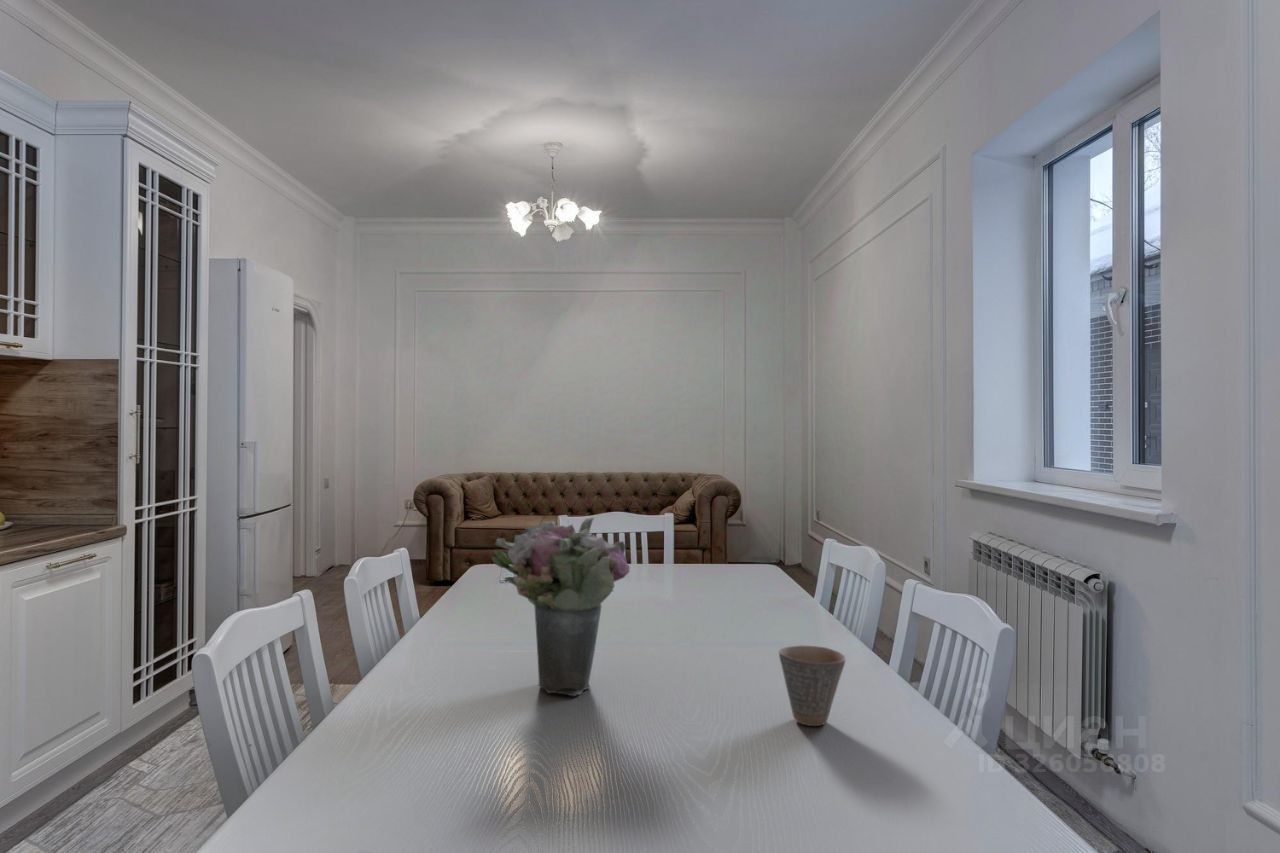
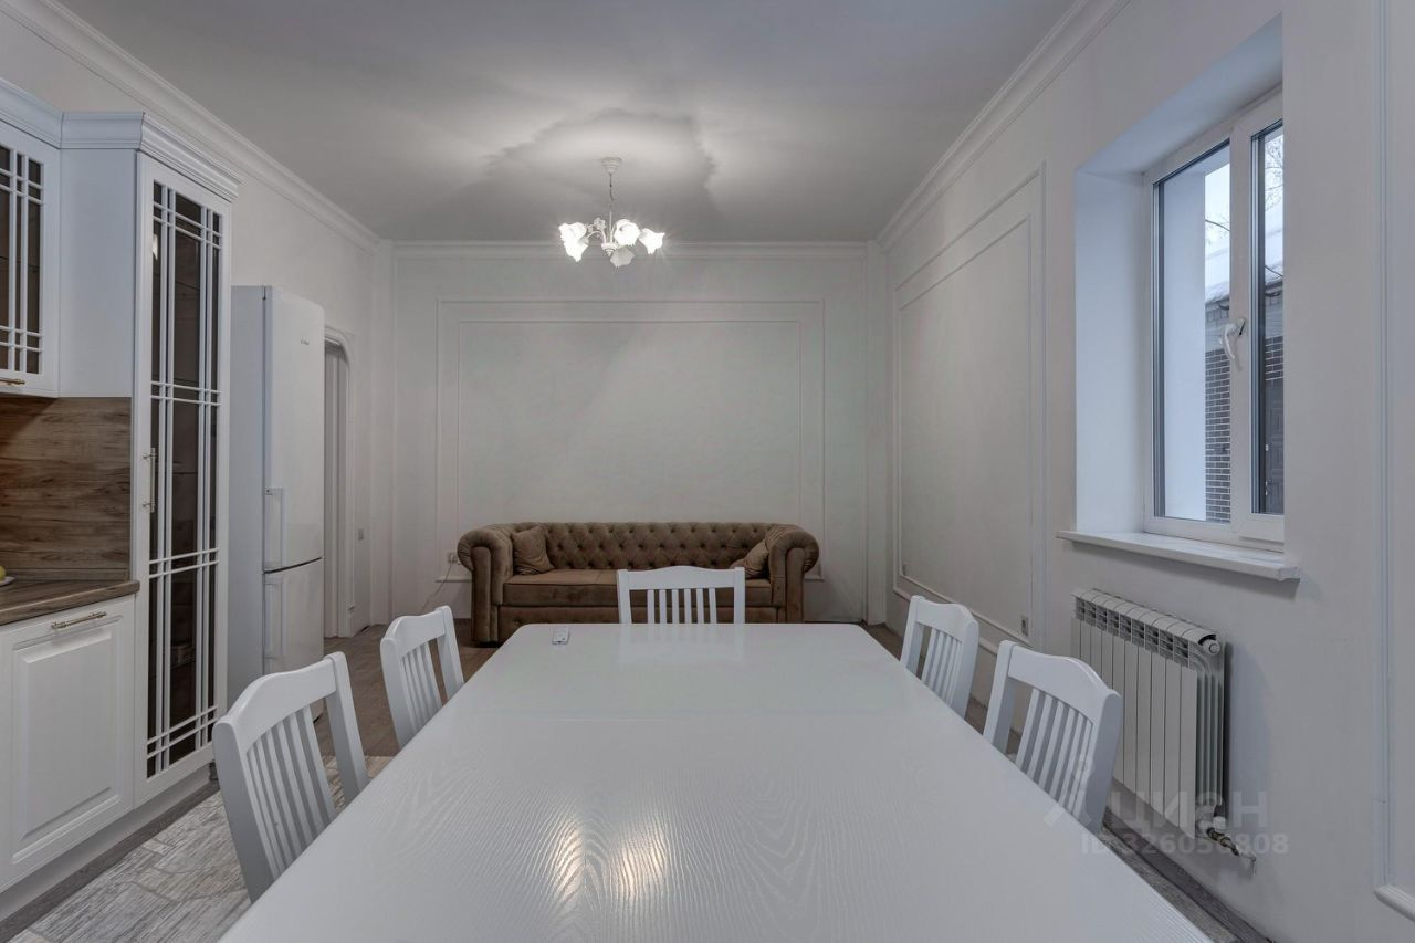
- flower bouquet (562, 603)
- cup (811, 685)
